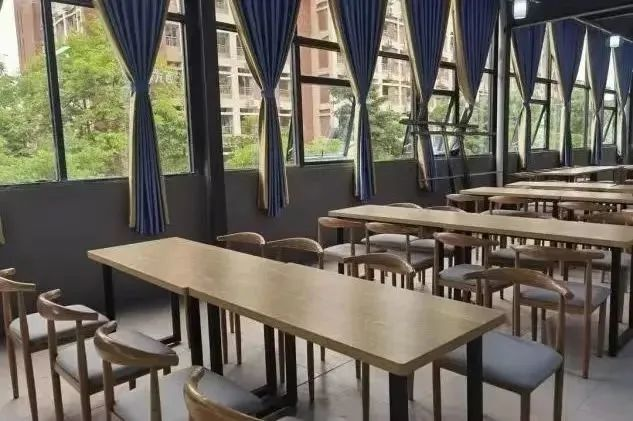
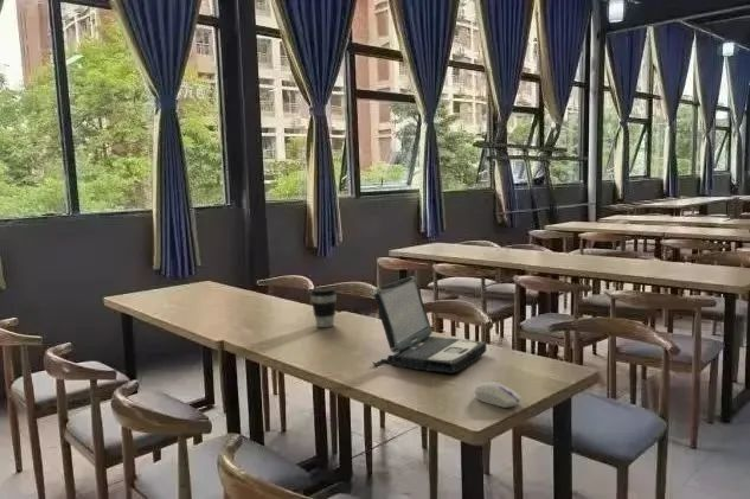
+ computer mouse (496, 392)
+ coffee cup (323, 307)
+ laptop (428, 320)
